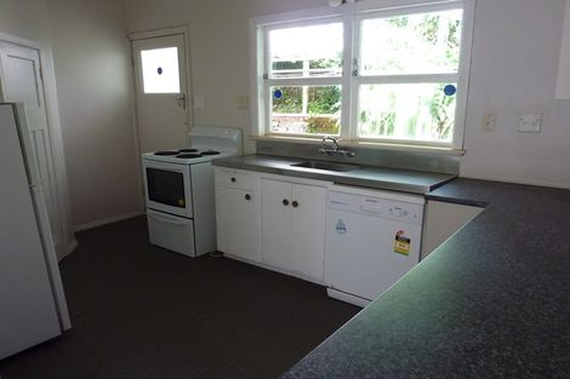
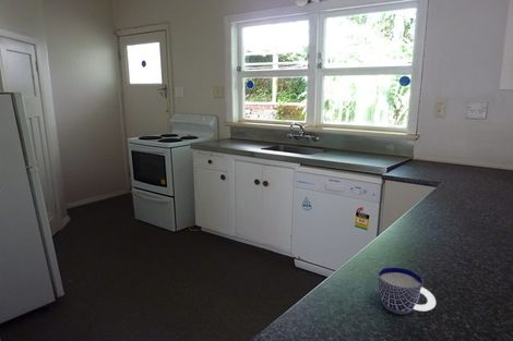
+ cup (405, 293)
